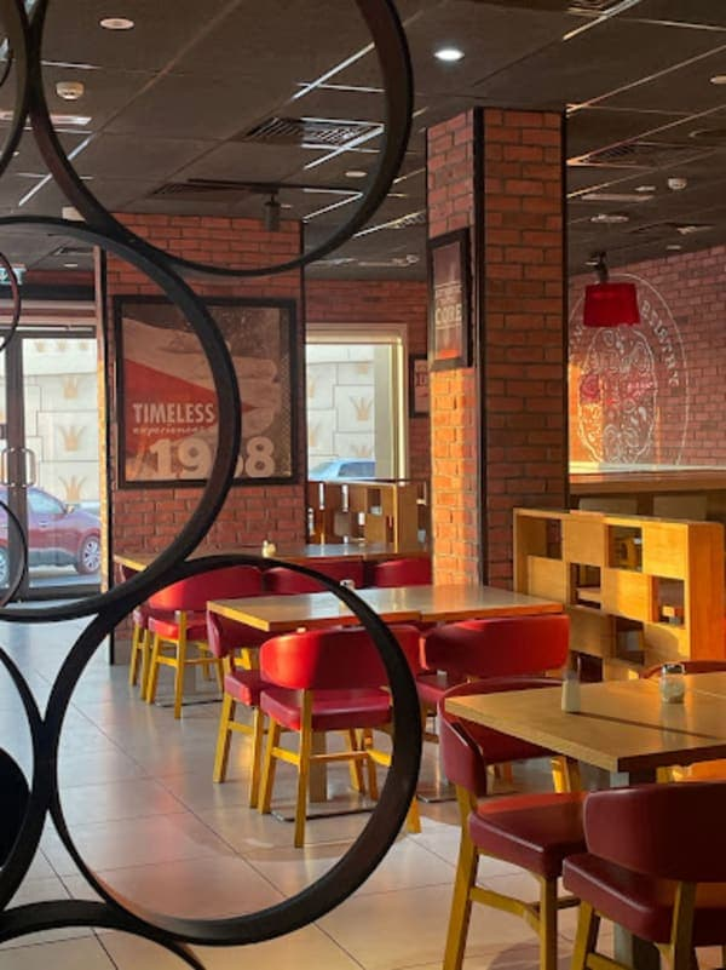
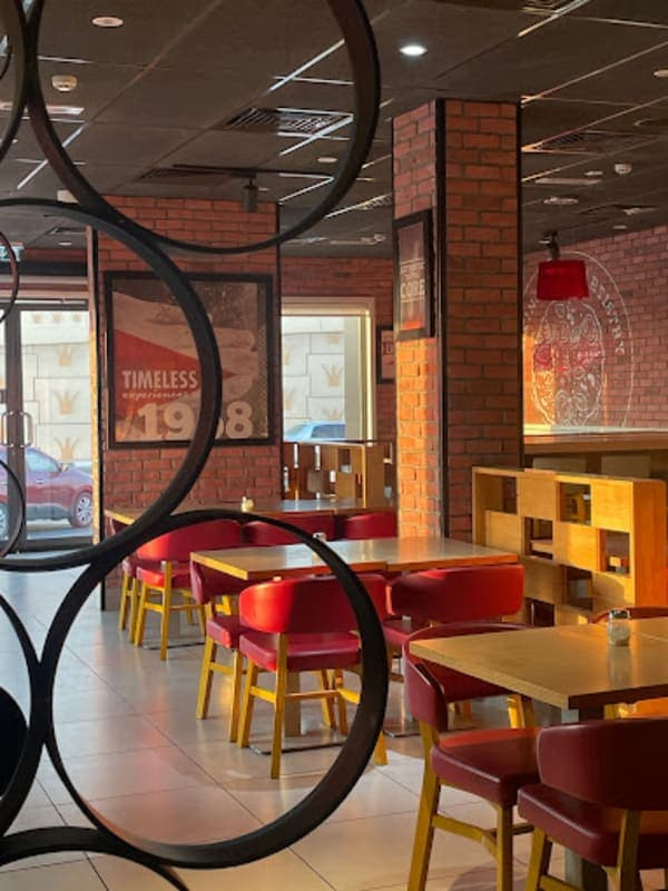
- saltshaker (571, 690)
